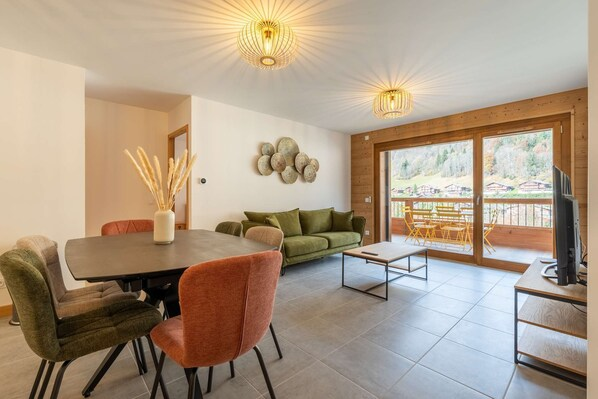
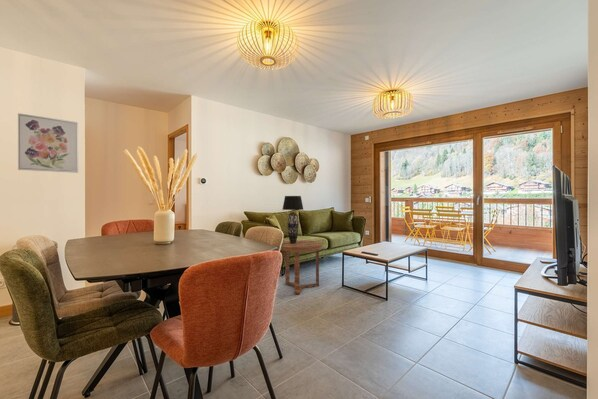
+ side table (298, 265)
+ wall art (49, 144)
+ table lamp (292, 219)
